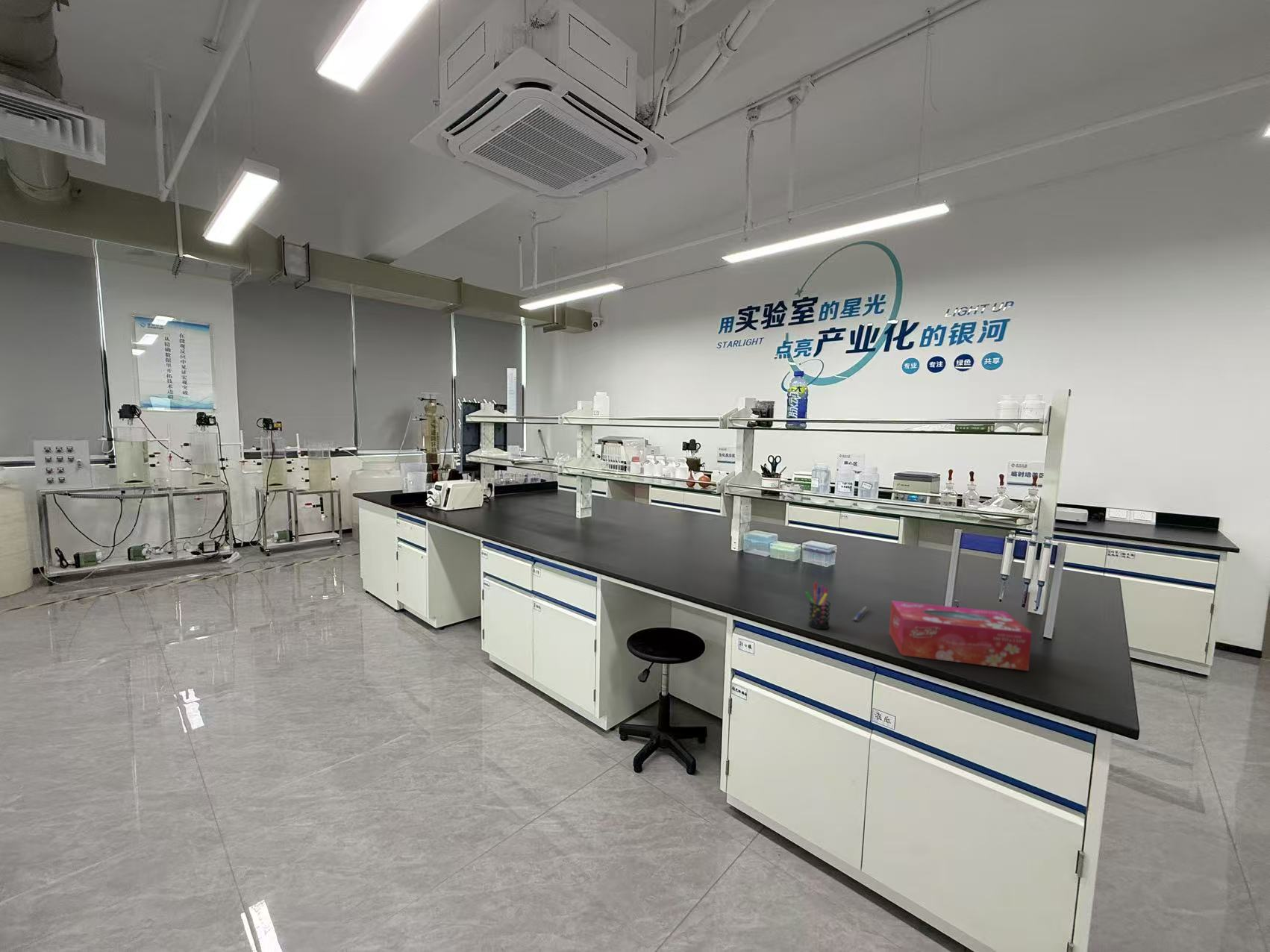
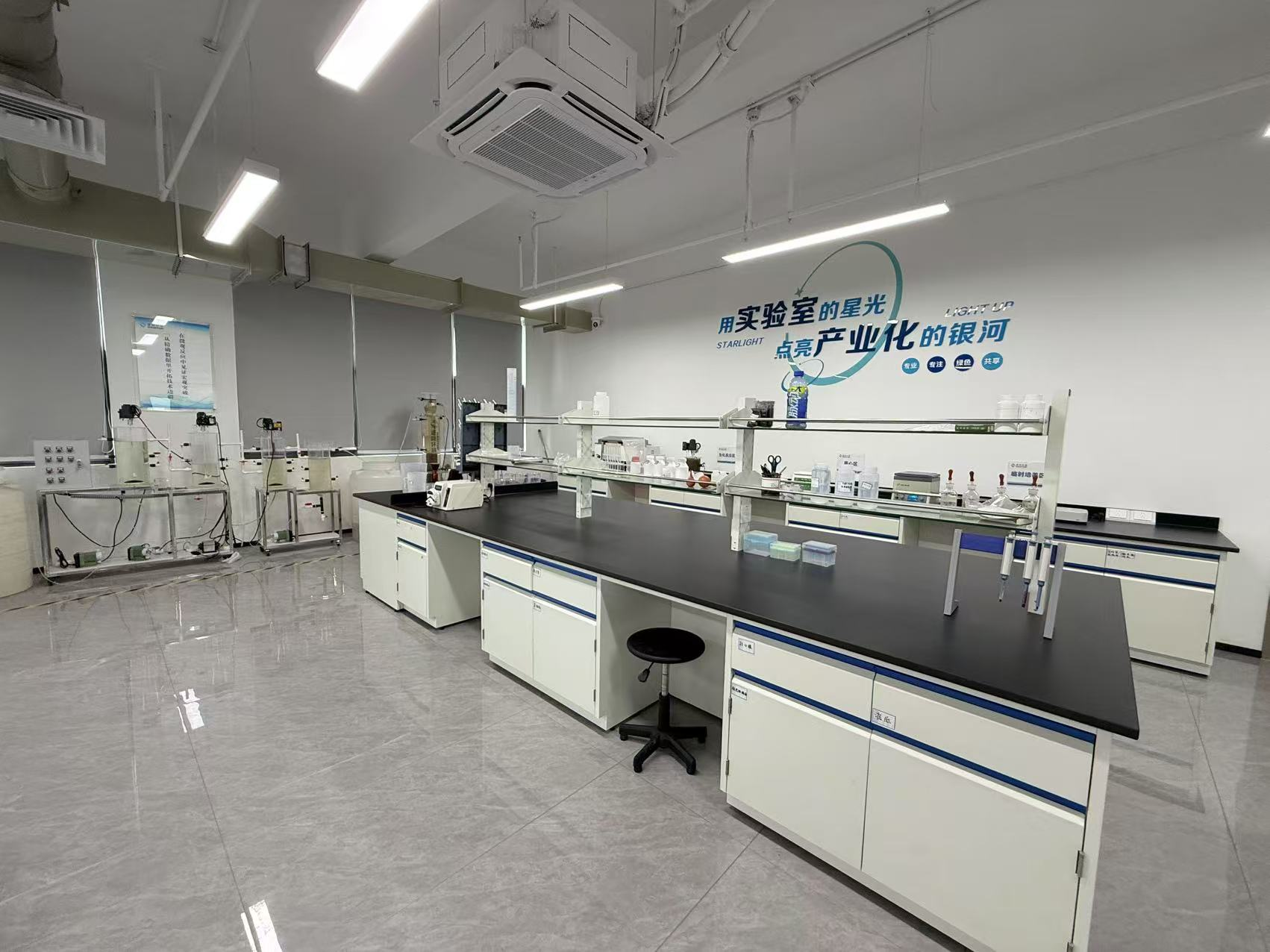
- pen holder (816, 605)
- tissue box (954, 633)
- pen (860, 613)
